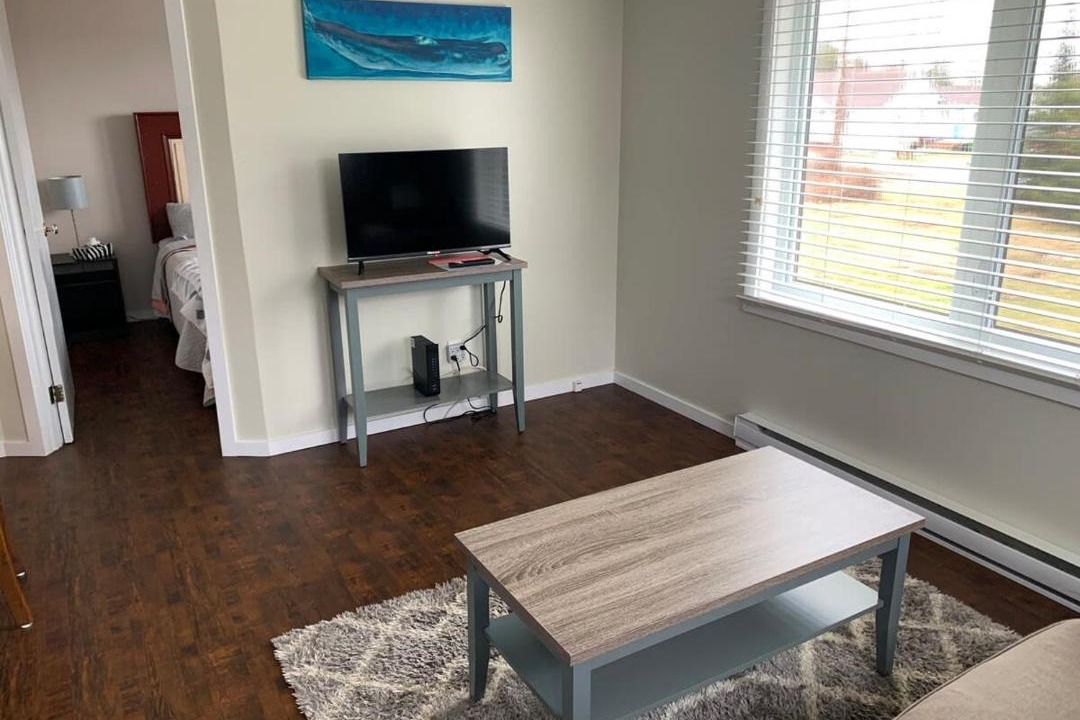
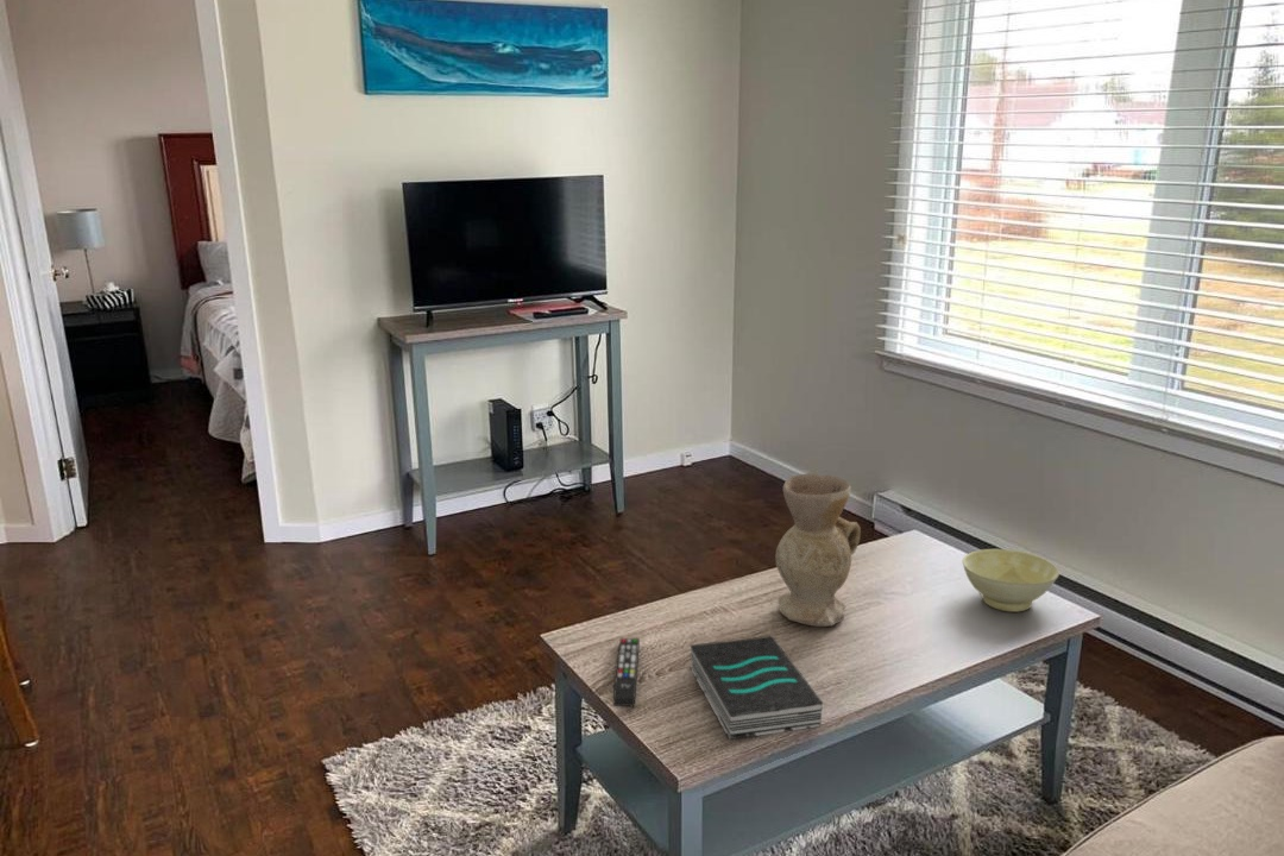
+ vase (822, 548)
+ remote control (627, 669)
+ book (751, 684)
+ bowl (1007, 583)
